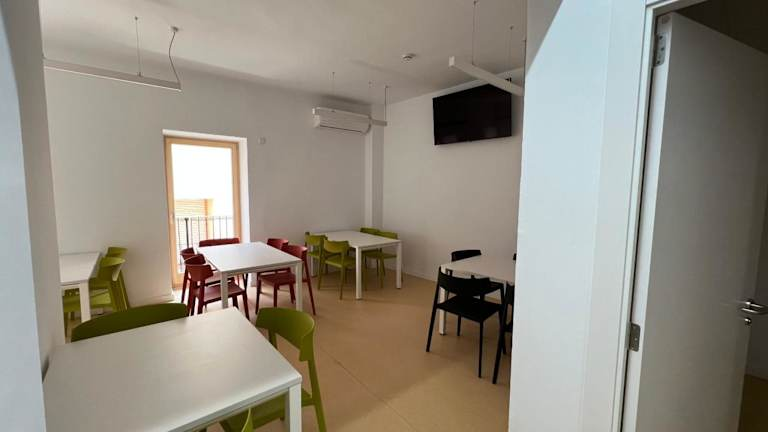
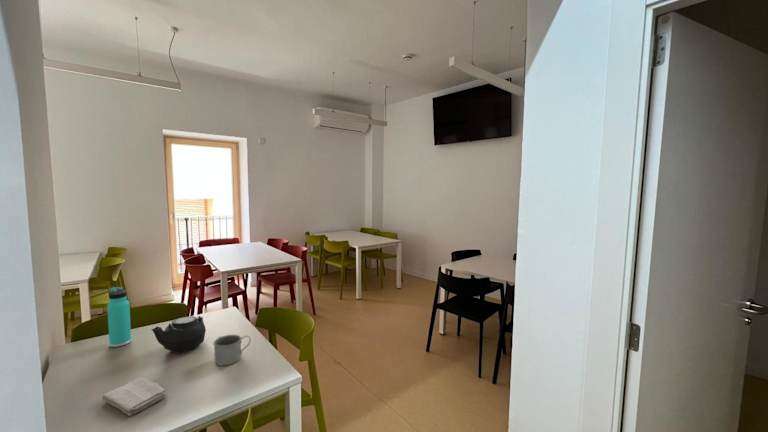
+ mug (230, 348)
+ washcloth (135, 394)
+ thermos bottle (119, 315)
+ teapot (180, 335)
